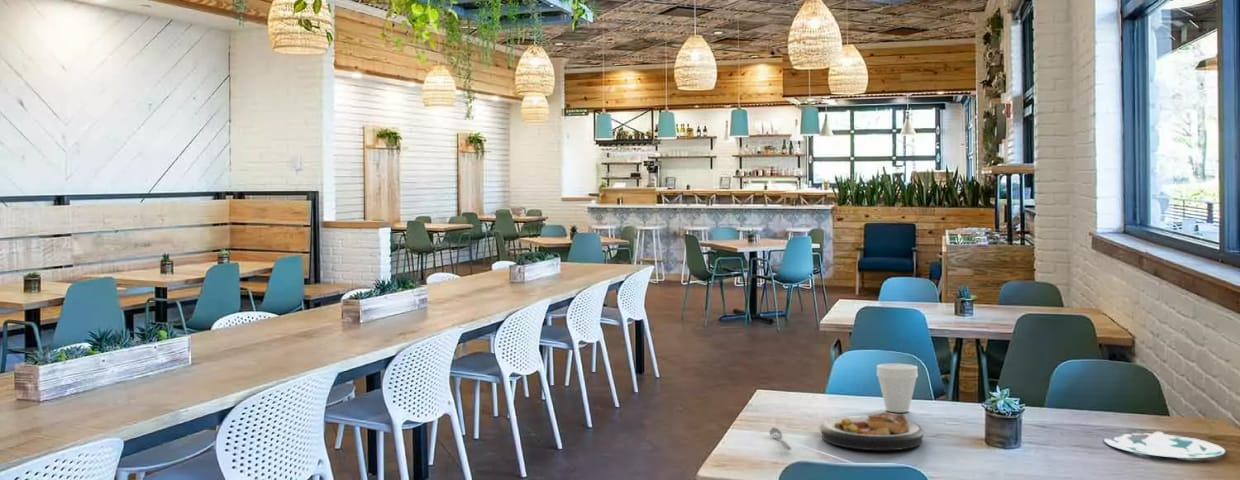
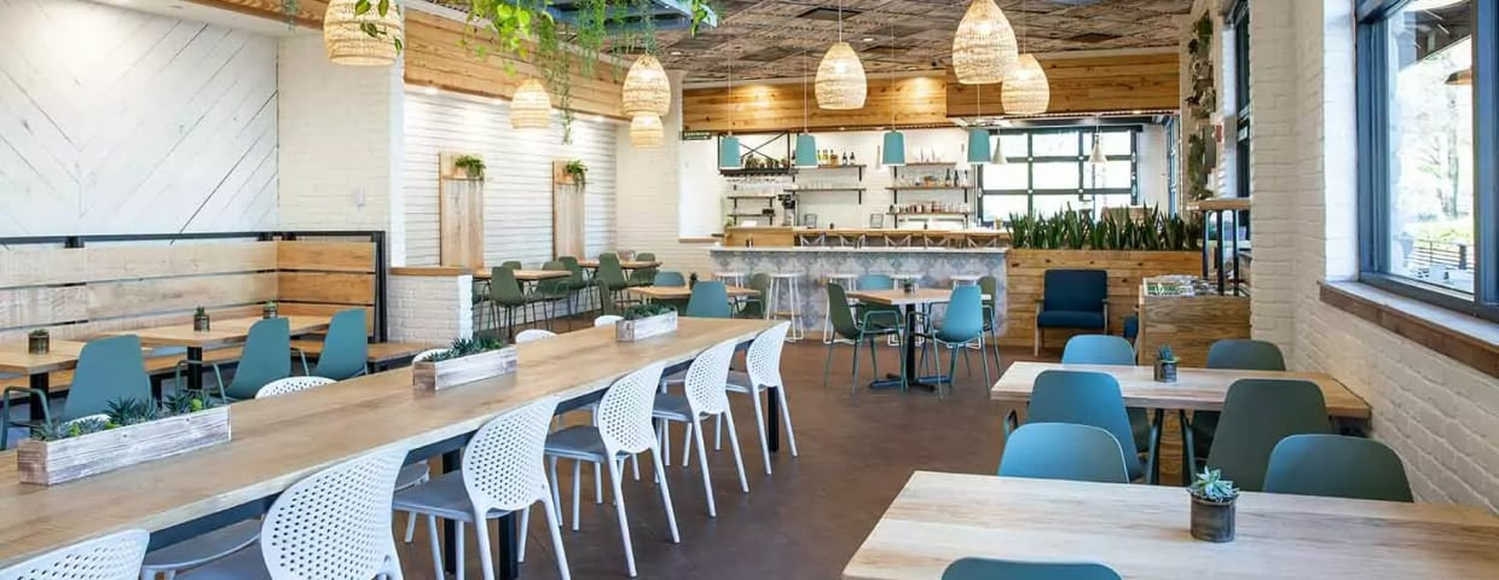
- plate (871, 428)
- plate (1162, 440)
- cup (897, 388)
- spoon (780, 440)
